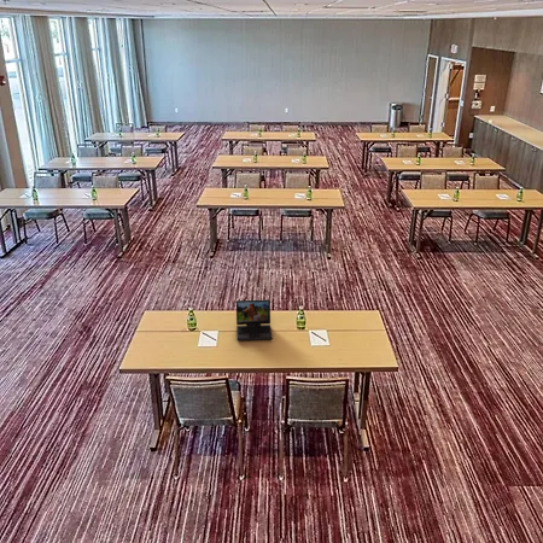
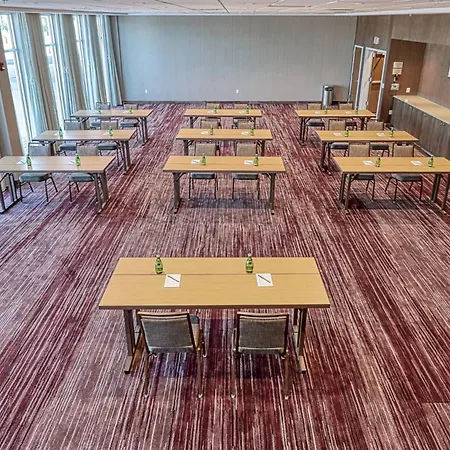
- laptop (253, 319)
